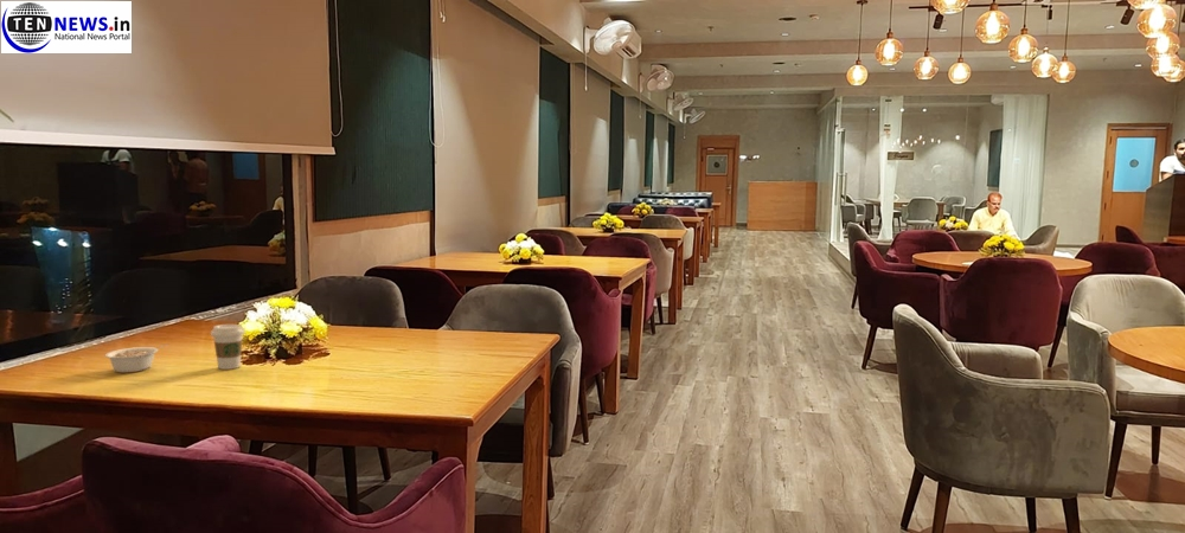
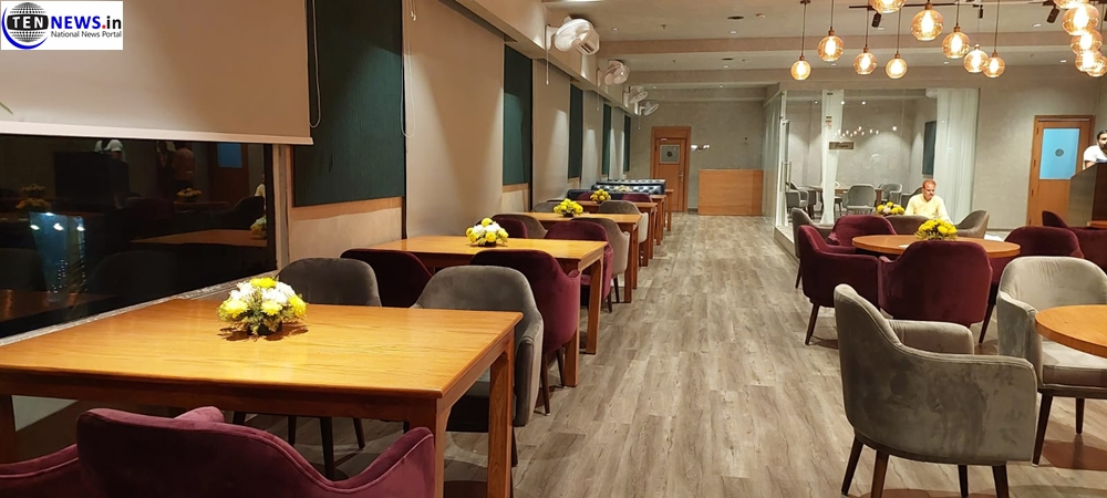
- coffee cup (228, 346)
- legume (134, 358)
